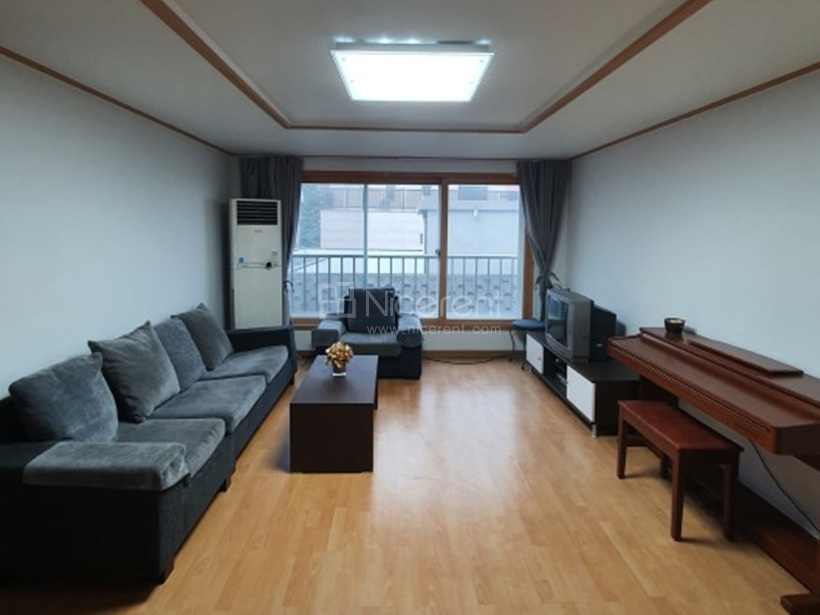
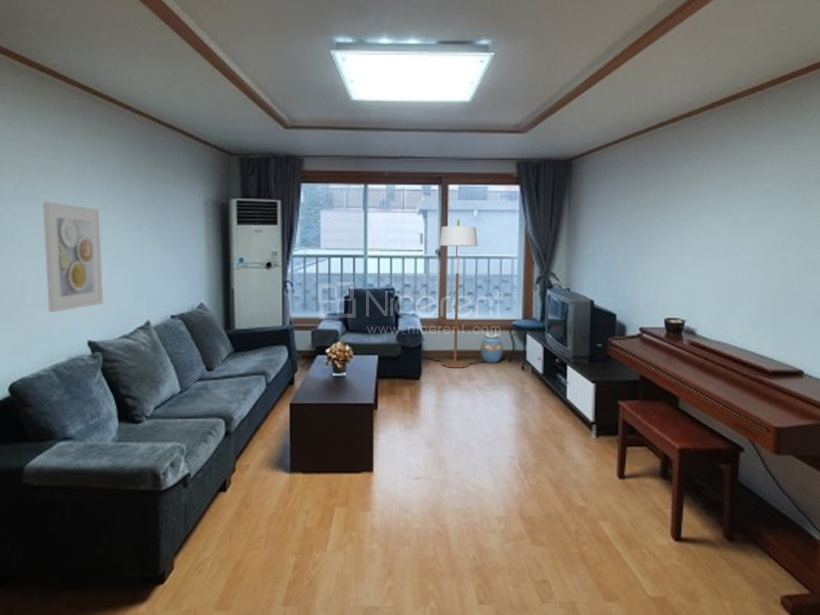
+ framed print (75, 257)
+ floor lamp (456, 292)
+ vase (491, 348)
